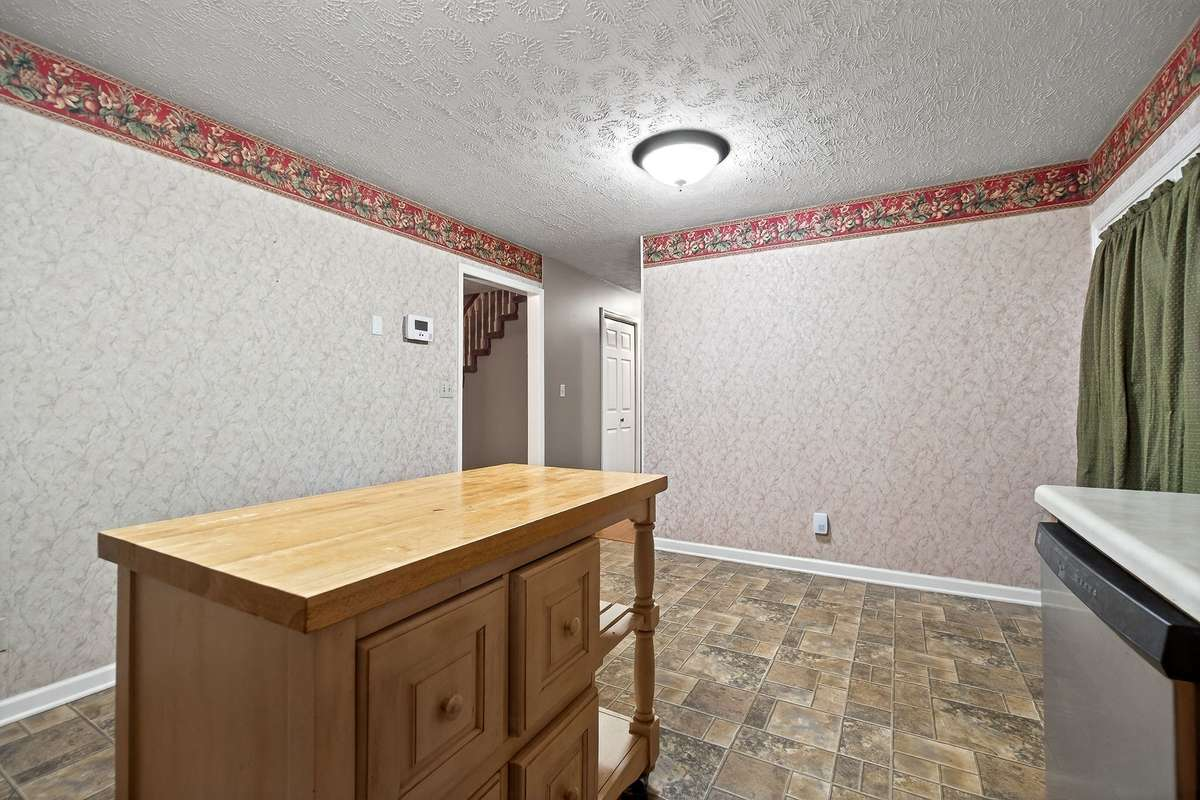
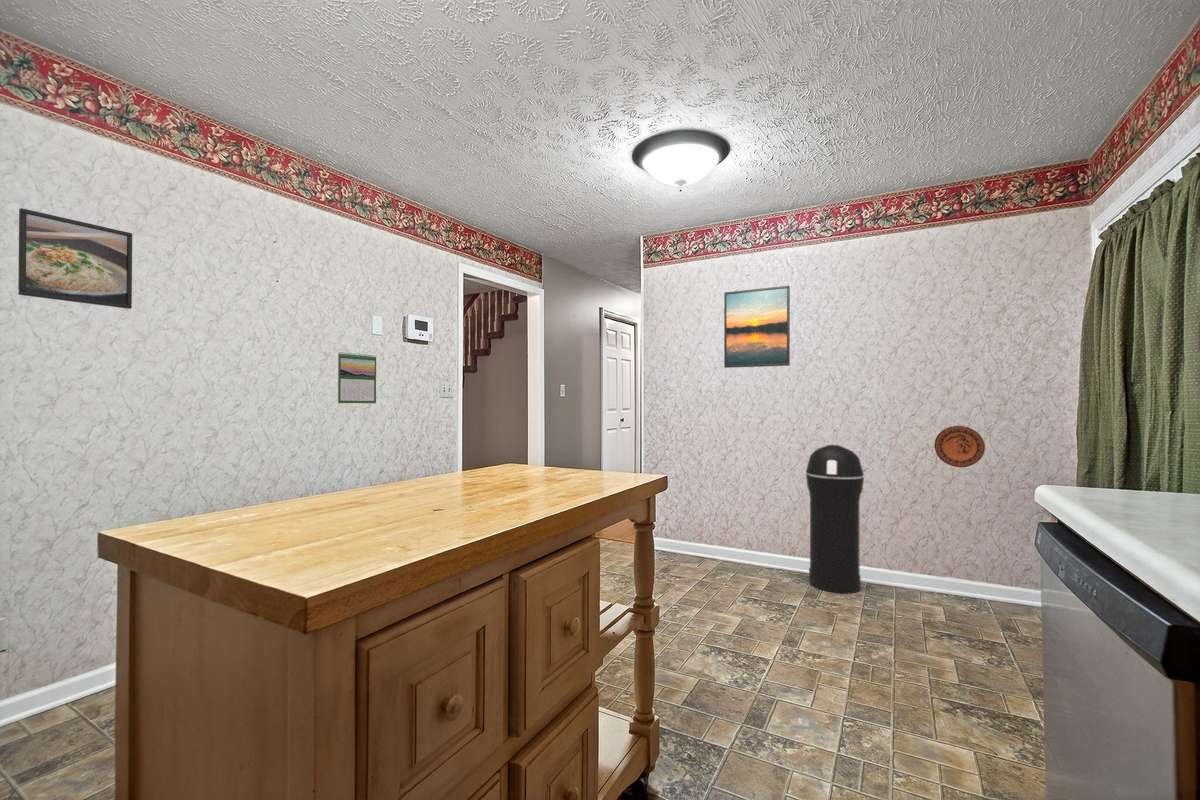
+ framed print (79, 262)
+ trash can (834, 514)
+ decorative plate (959, 446)
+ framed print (756, 327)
+ calendar (357, 378)
